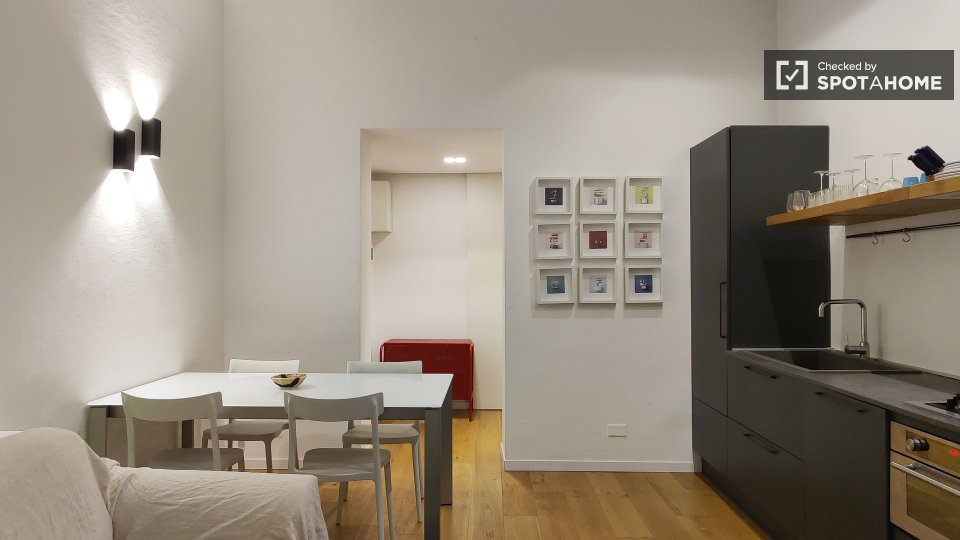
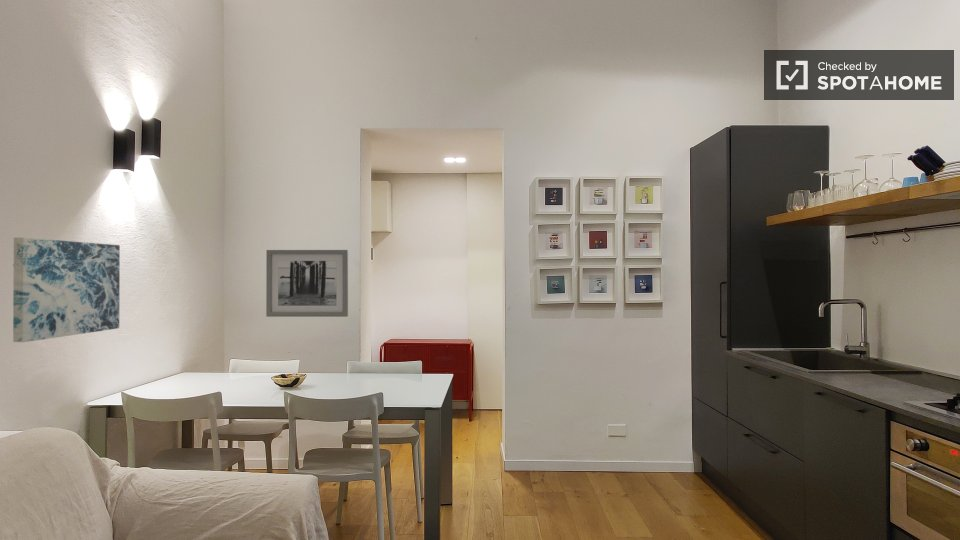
+ wall art (72, 288)
+ wall art (307, 283)
